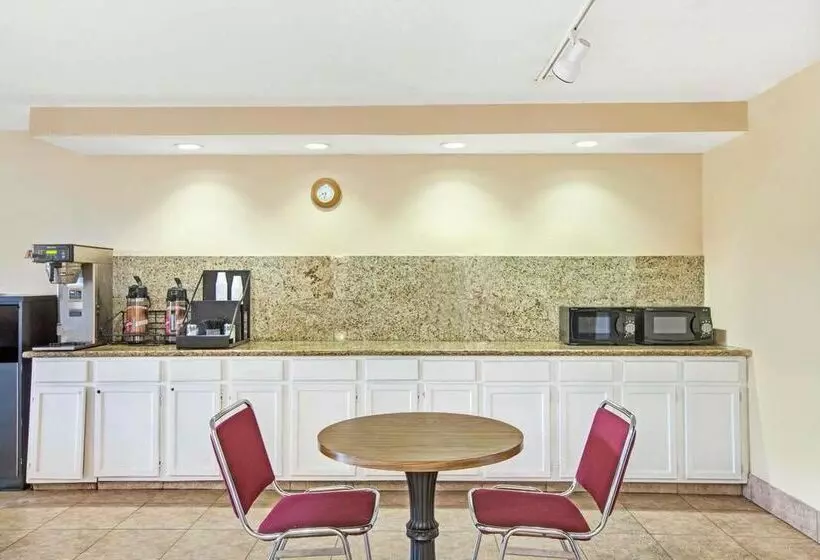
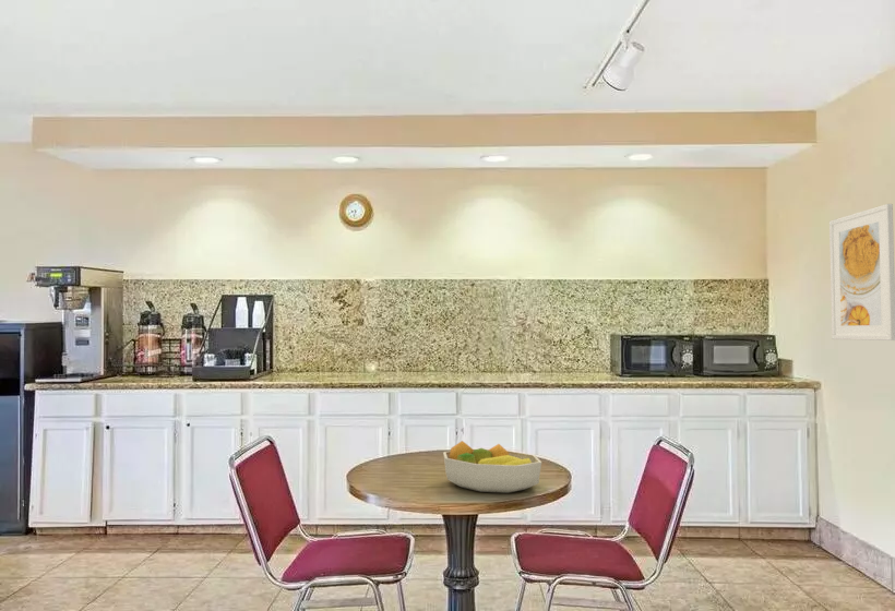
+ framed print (860, 276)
+ fruit bowl (490, 464)
